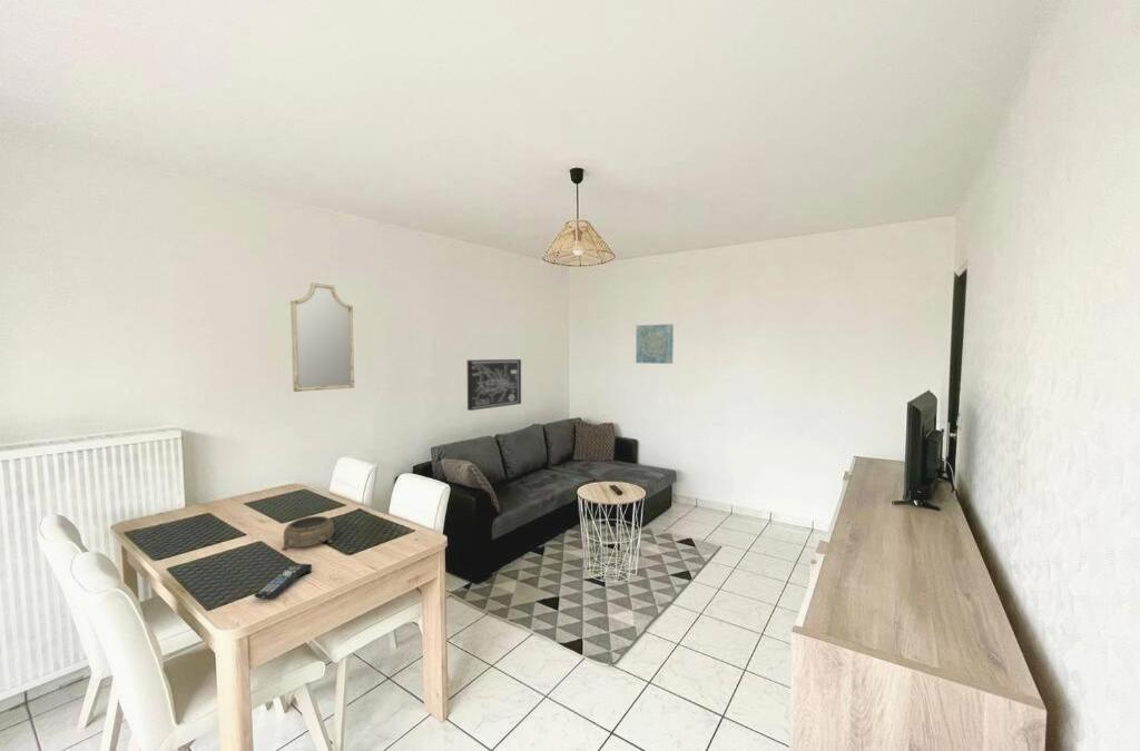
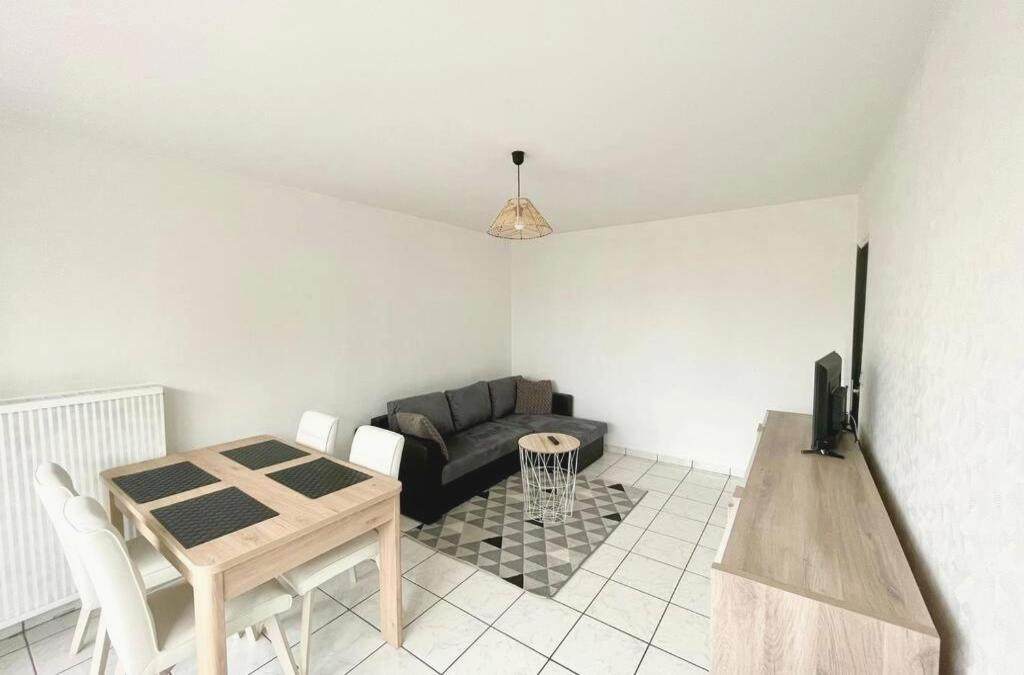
- wall art (495, 383)
- home mirror (324, 337)
- remote control (285, 579)
- decorative bowl (311, 532)
- wall art (653, 344)
